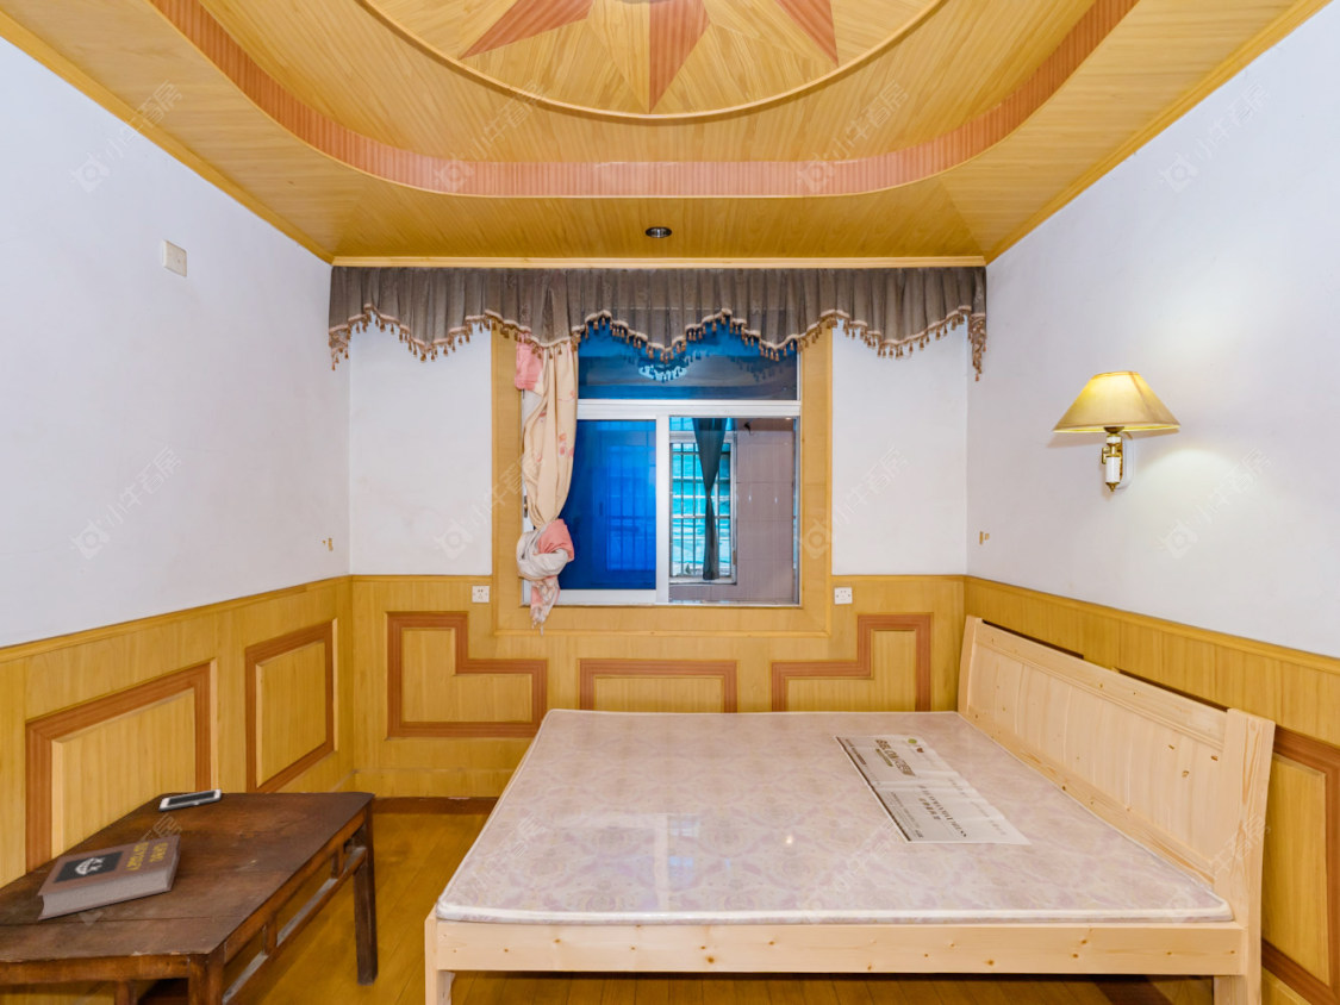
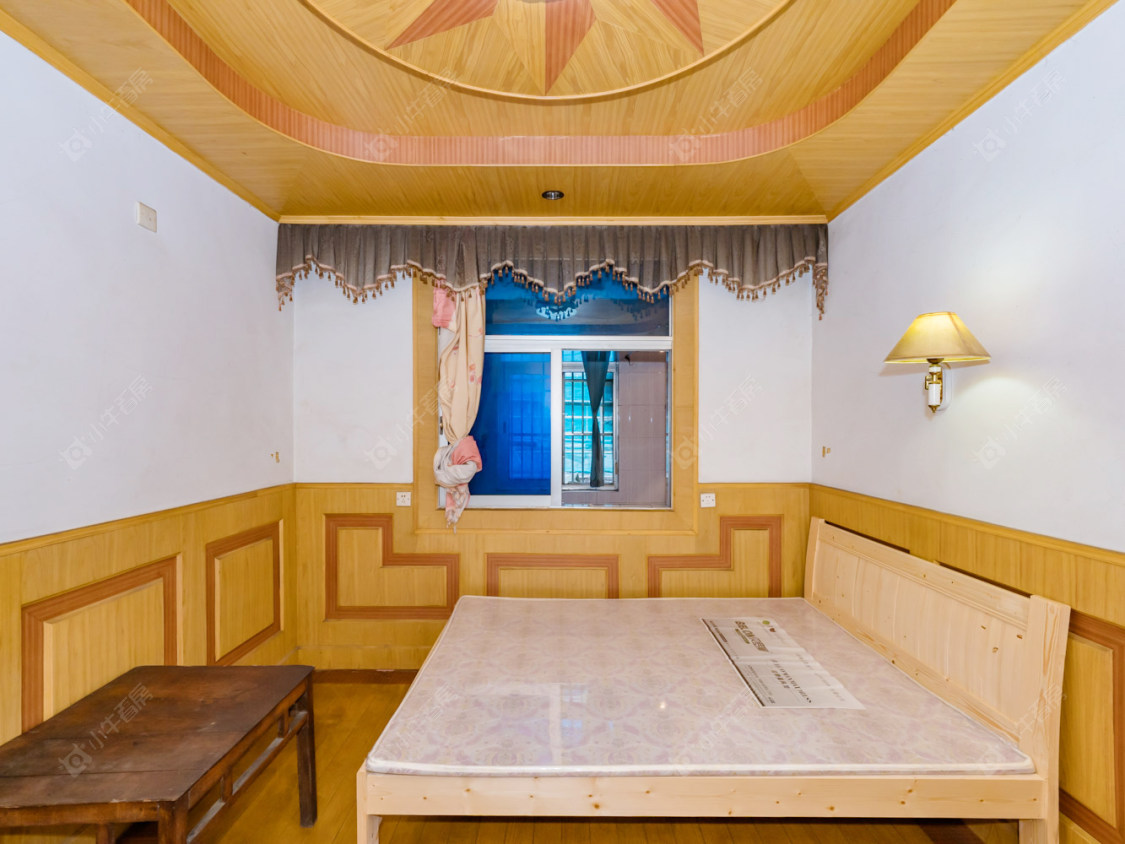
- cell phone (191, 799)
- book (108, 873)
